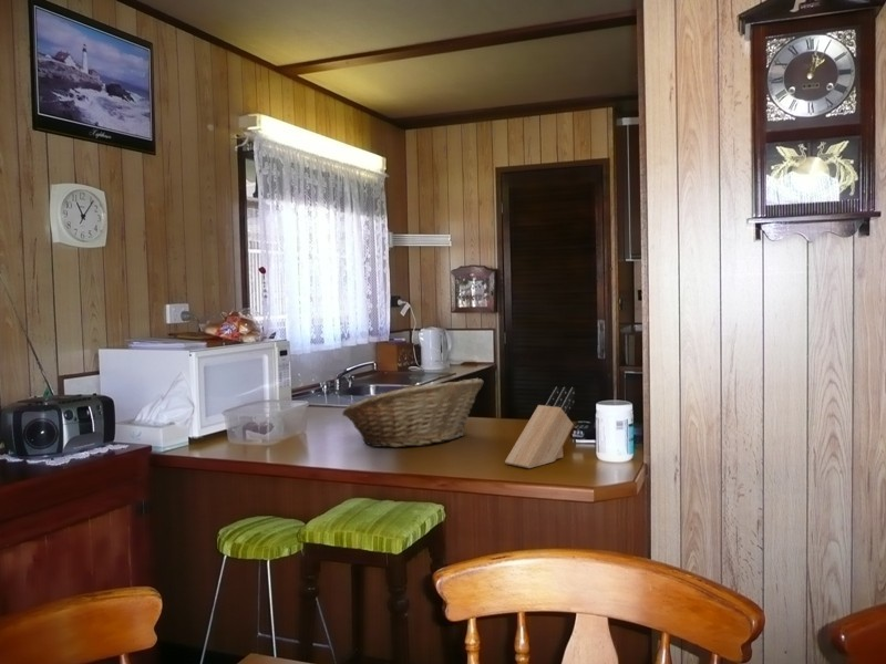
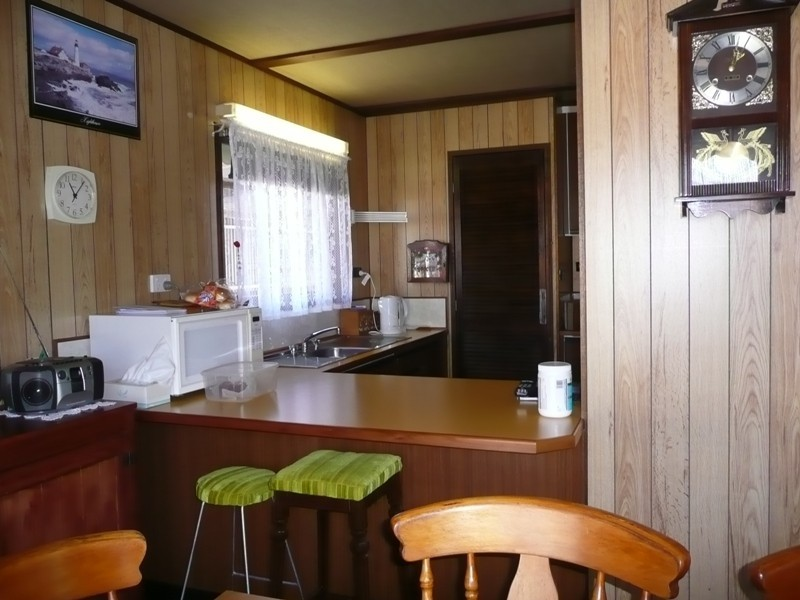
- knife block (543, 424)
- fruit basket (415, 408)
